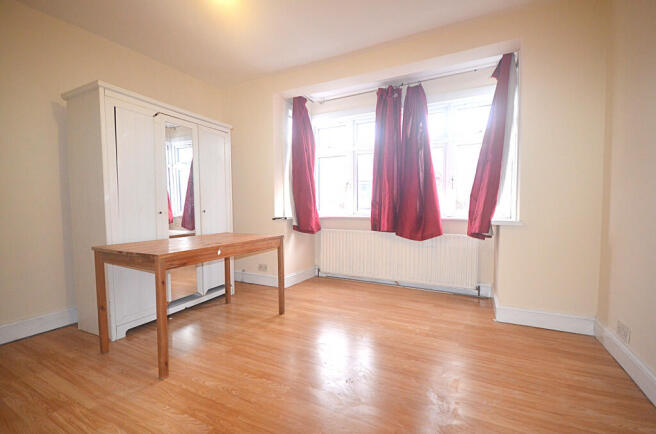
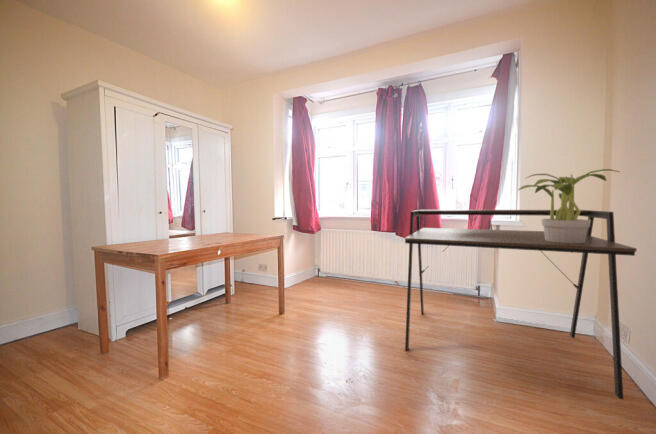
+ potted plant (564, 206)
+ desk (501, 248)
